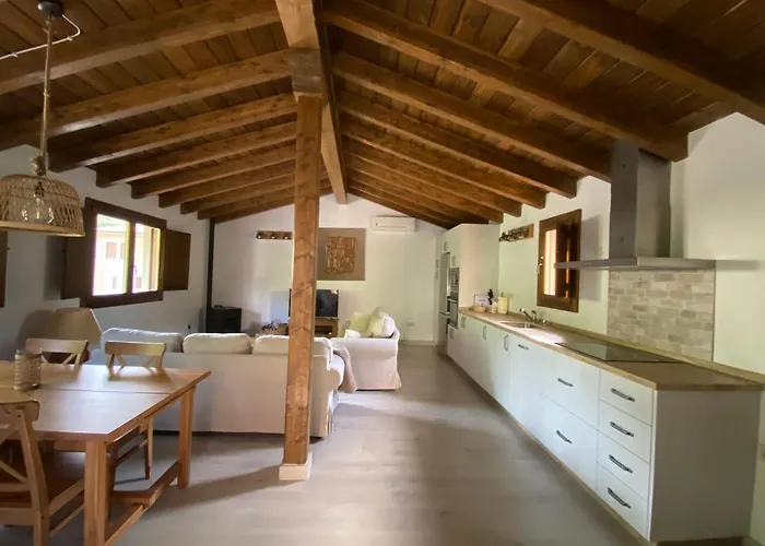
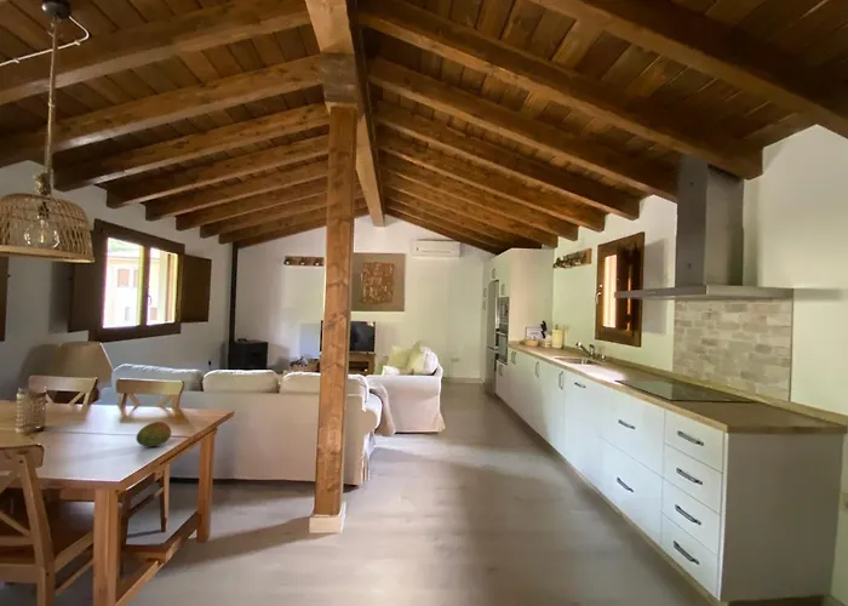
+ fruit (153, 434)
